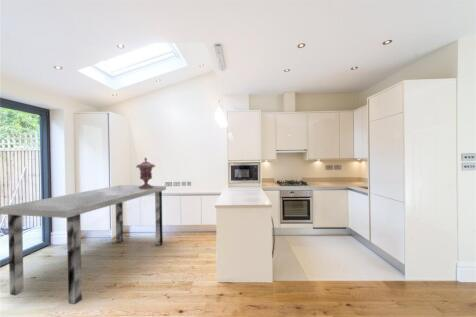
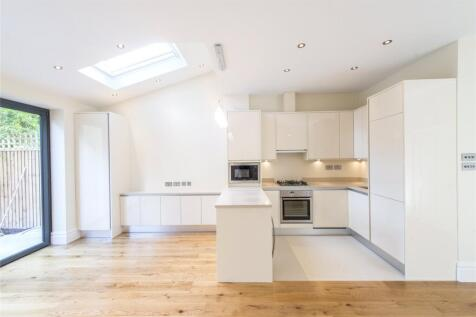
- dining table (116, 228)
- decorative urn (145, 172)
